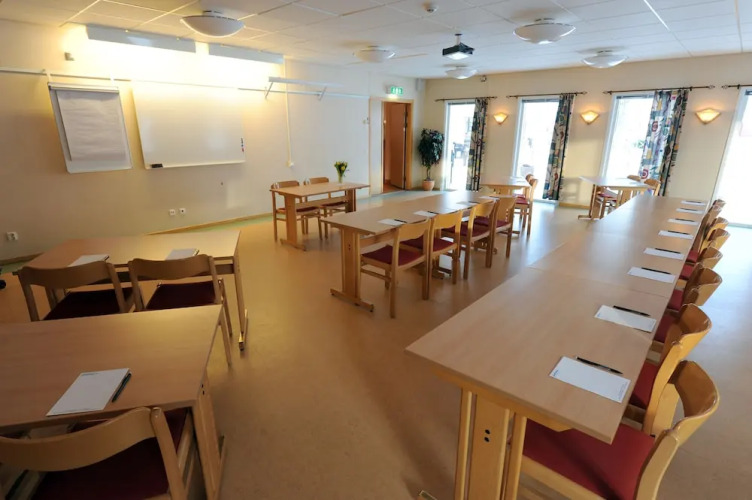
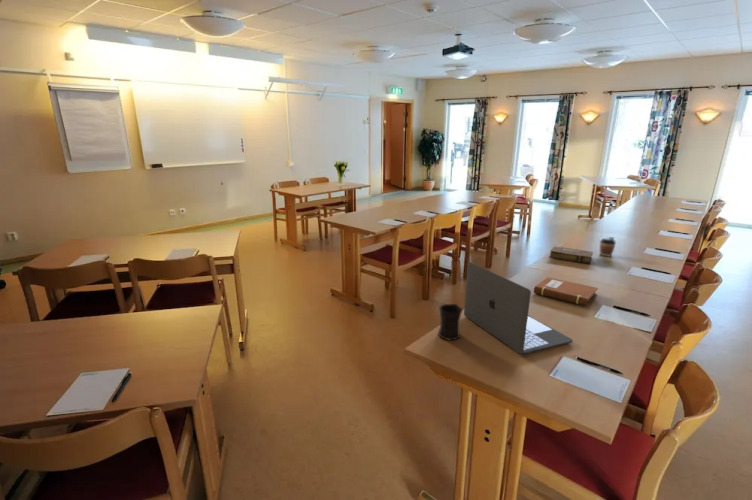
+ book (571, 254)
+ mug (449, 322)
+ laptop (517, 300)
+ notebook (564, 290)
+ coffee cup (607, 246)
